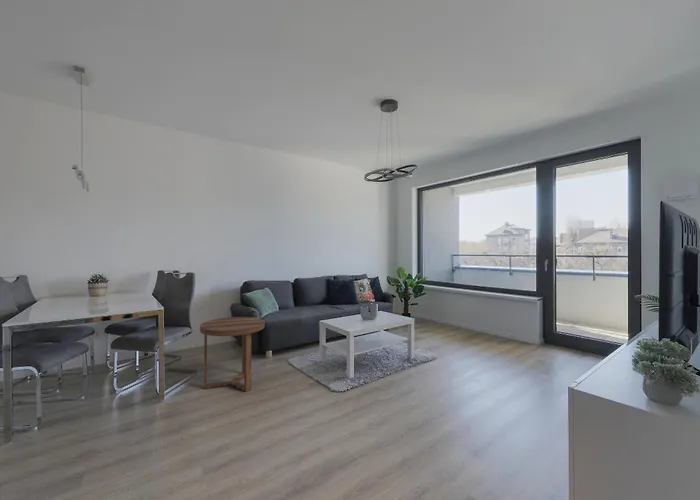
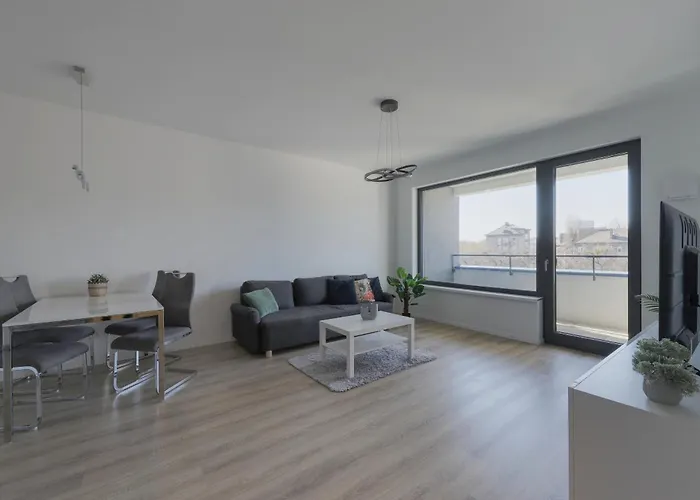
- side table (242, 353)
